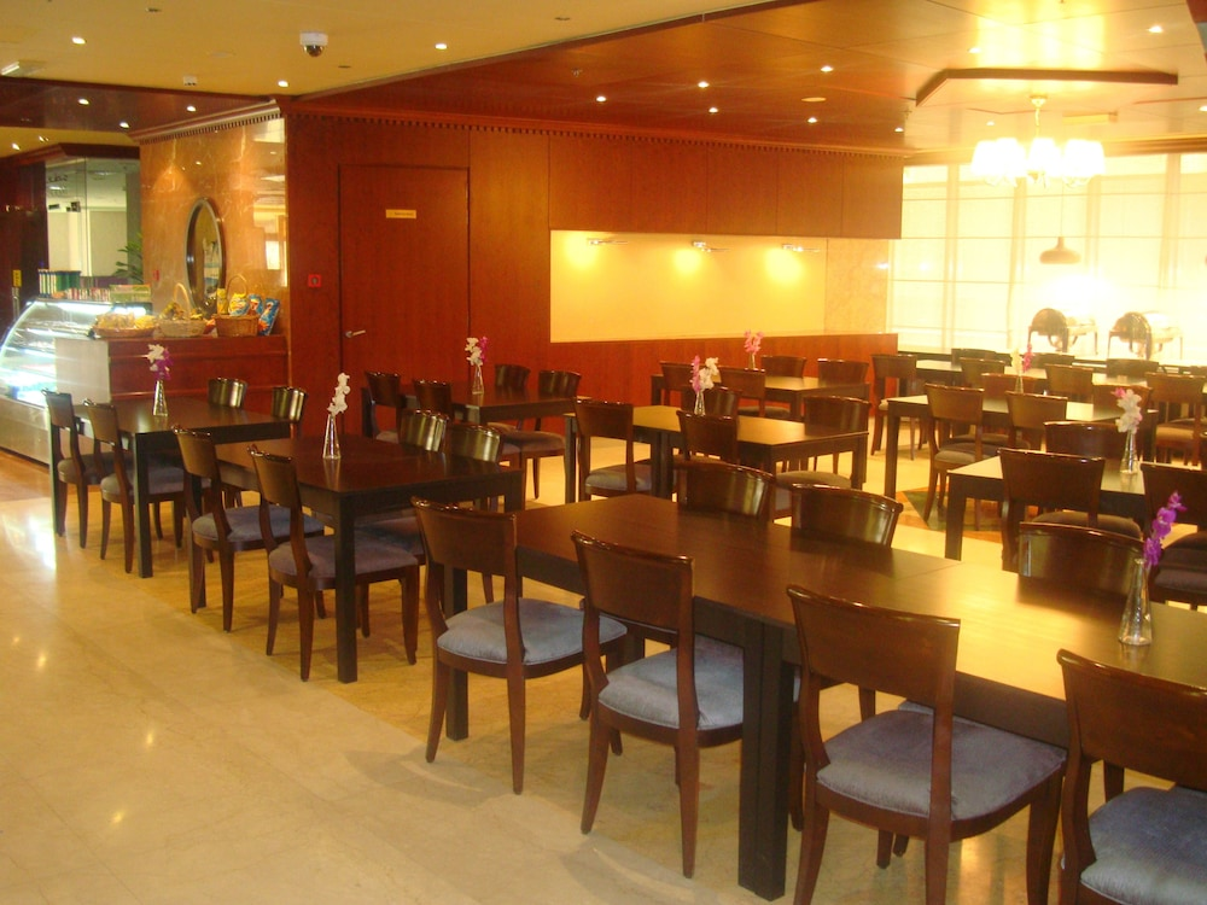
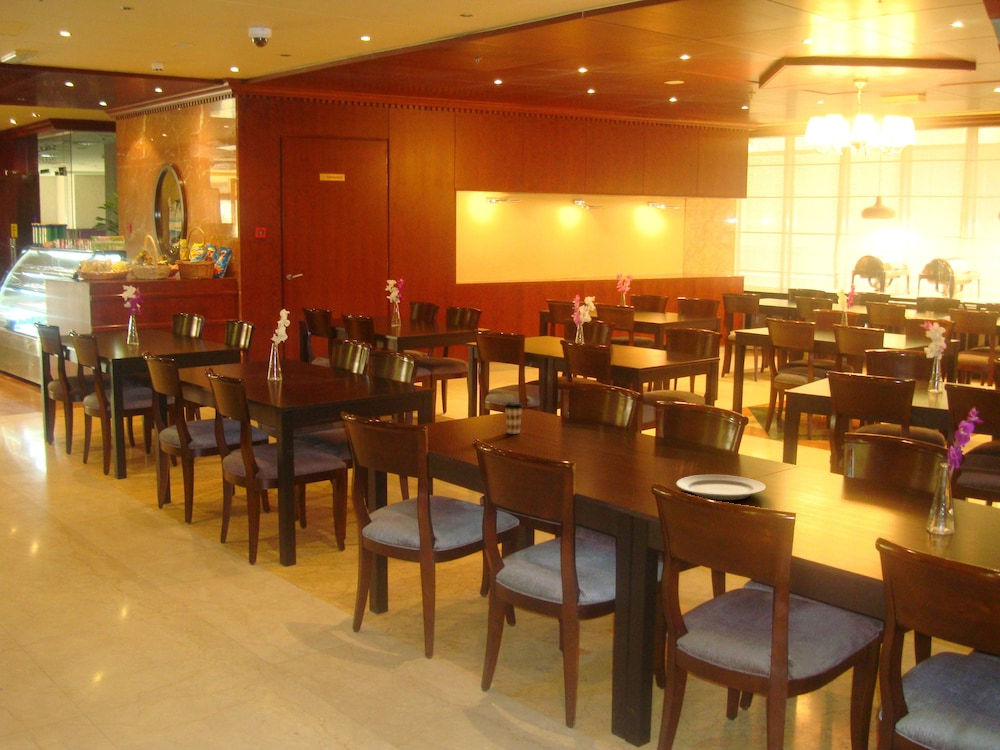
+ chinaware (720, 488)
+ coffee cup (513, 417)
